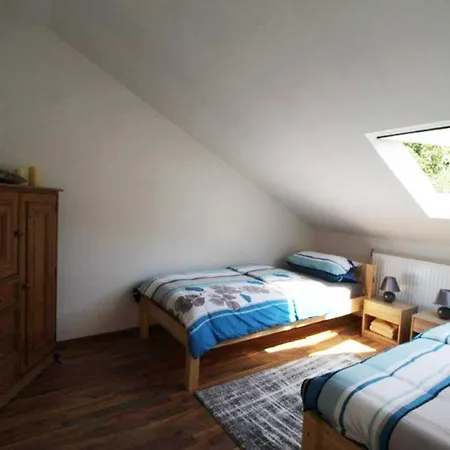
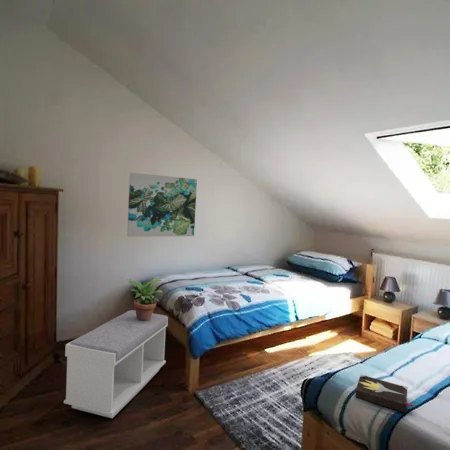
+ hardback book (381, 391)
+ wall art (163, 206)
+ potted plant (140, 299)
+ bench (122, 356)
